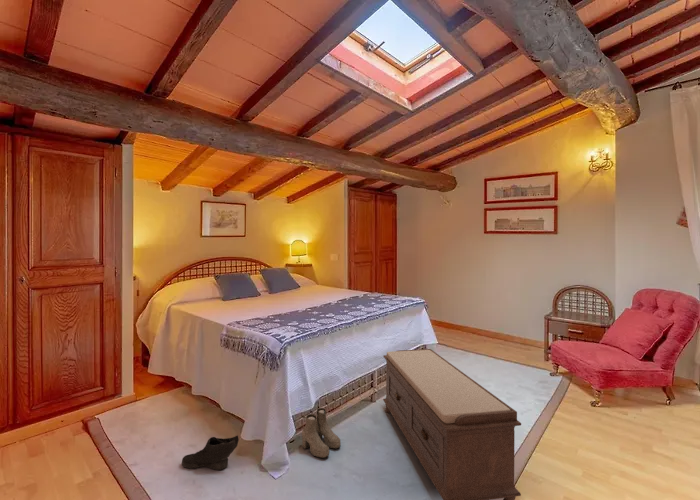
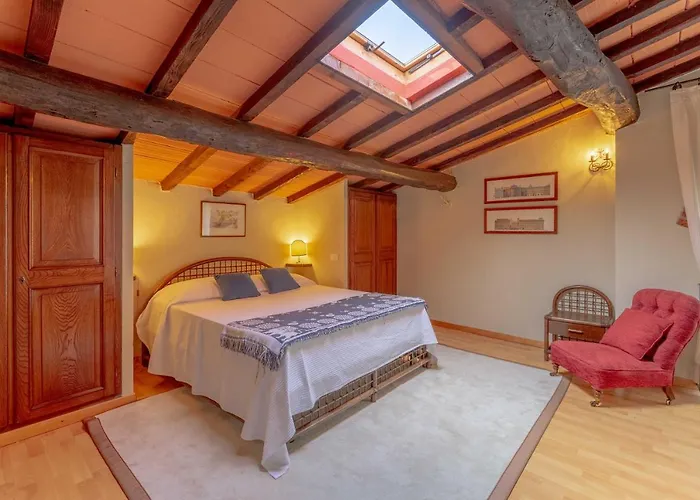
- bench (435, 411)
- boots (321, 430)
- sneaker (210, 449)
